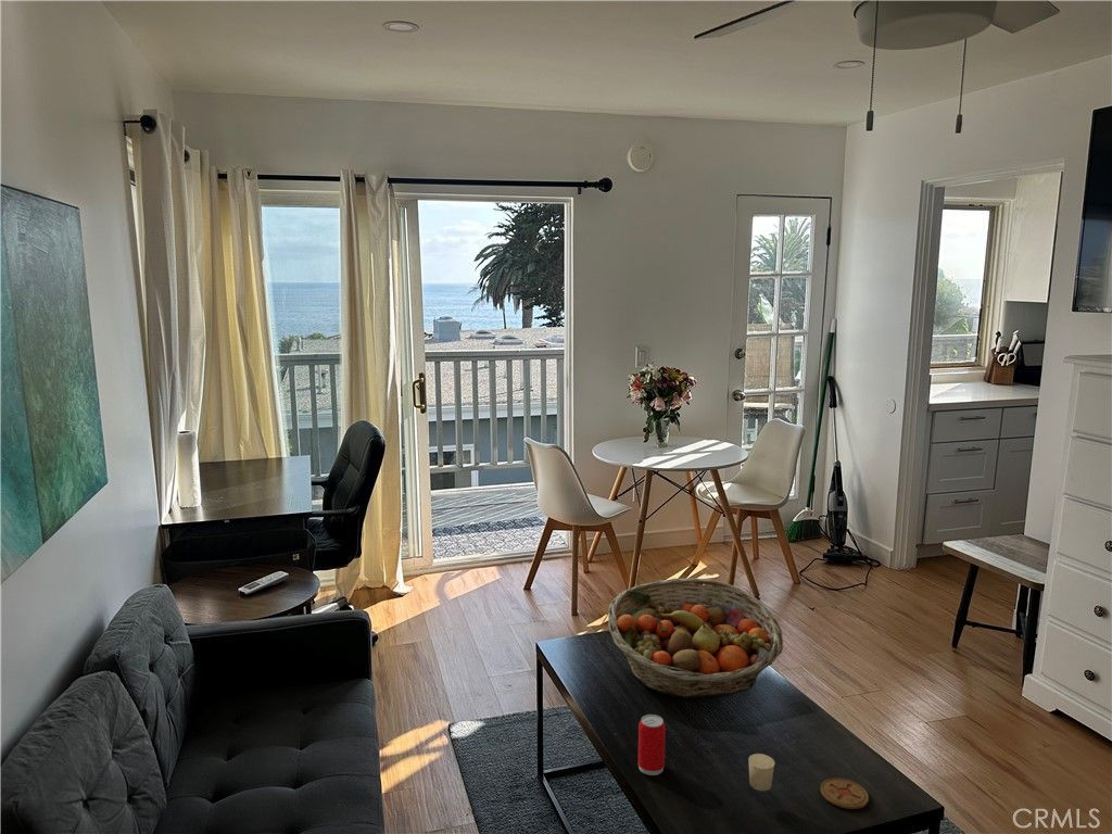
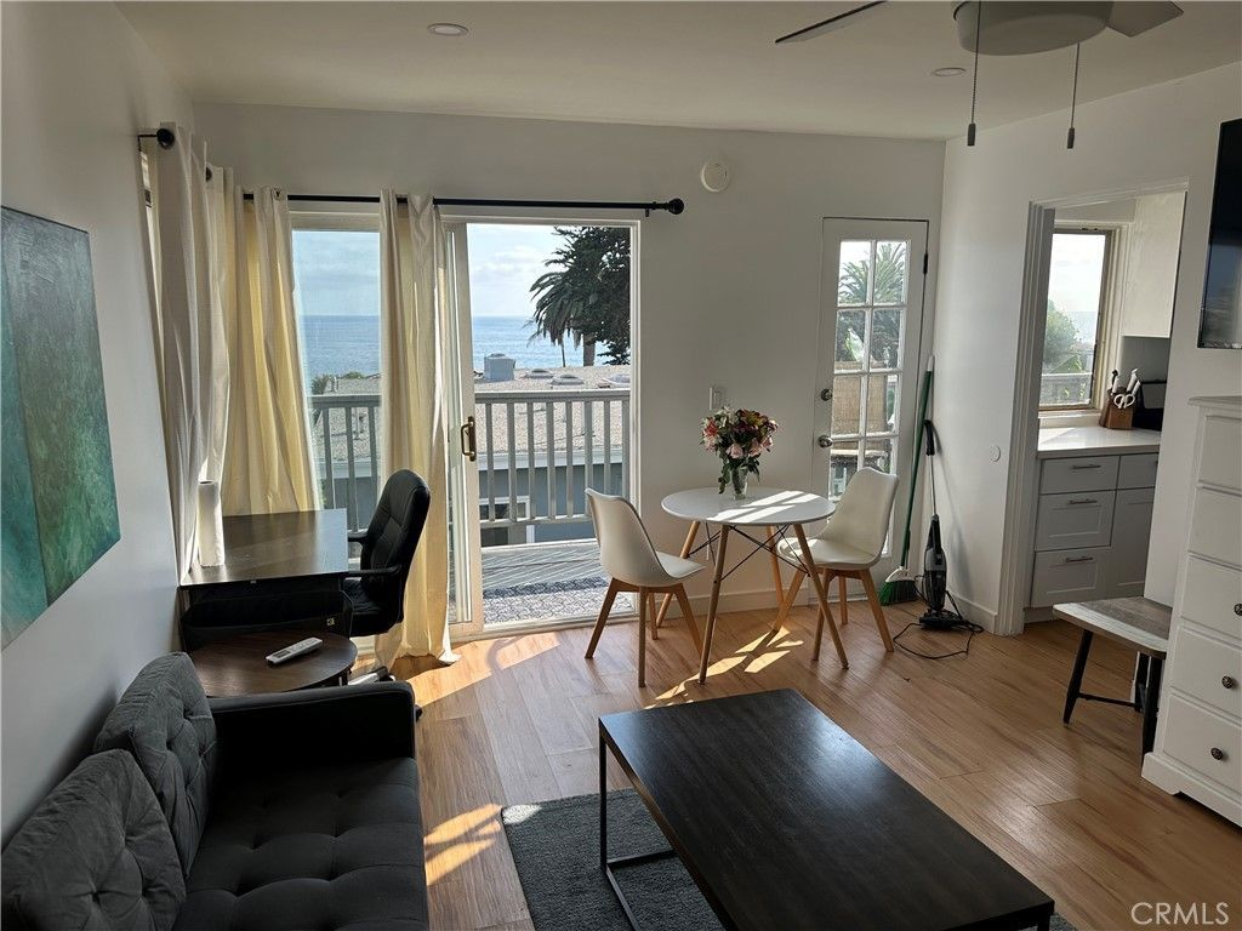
- coaster (844, 793)
- candle (760, 782)
- fruit basket (693, 636)
- beverage can (652, 744)
